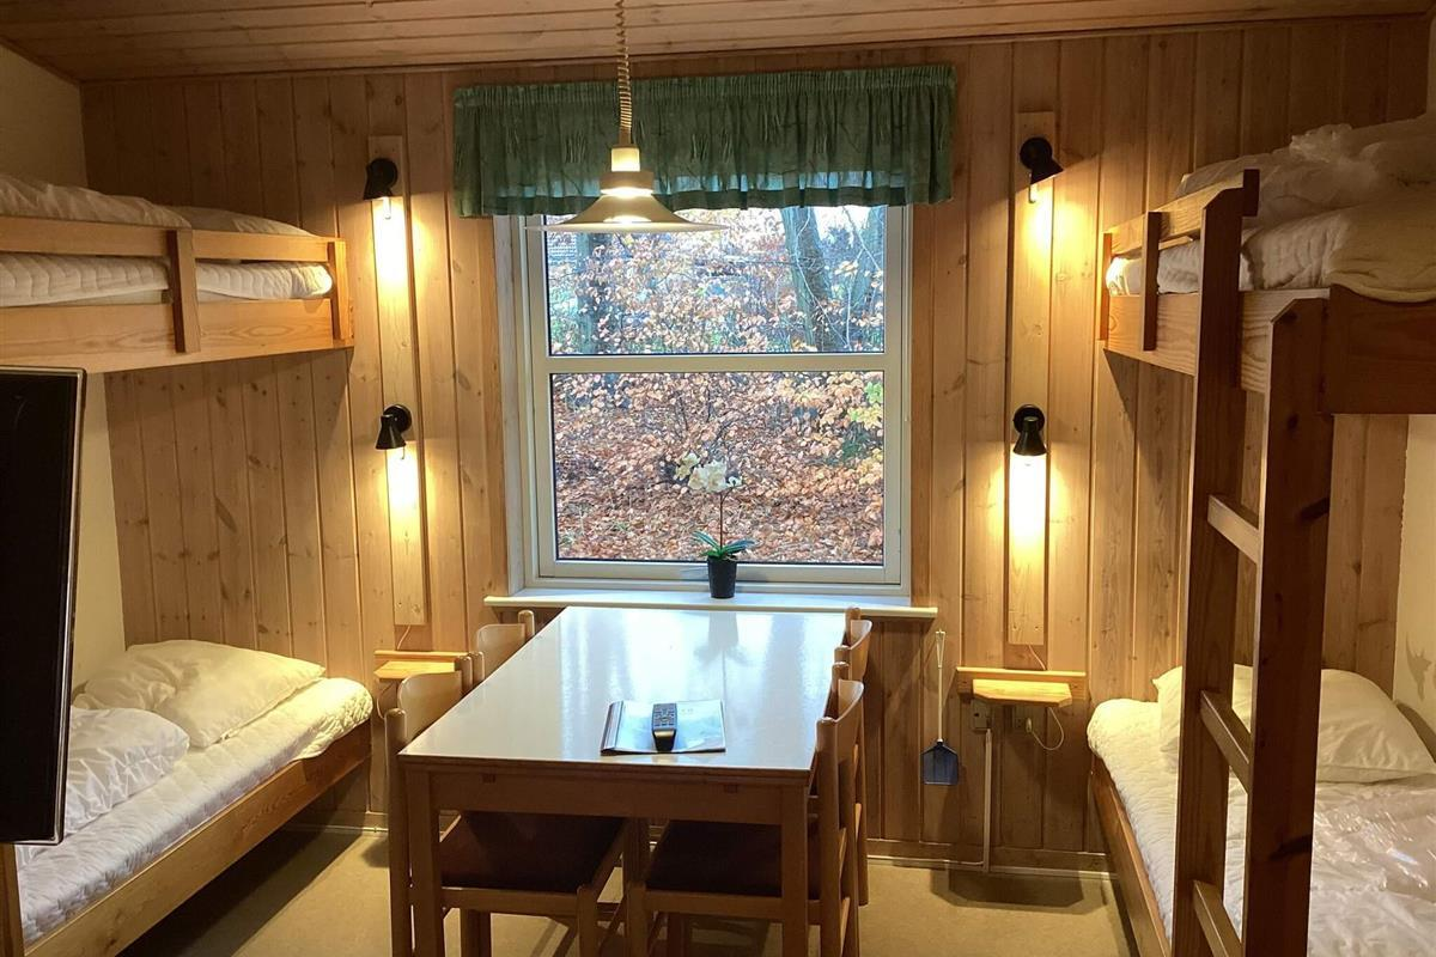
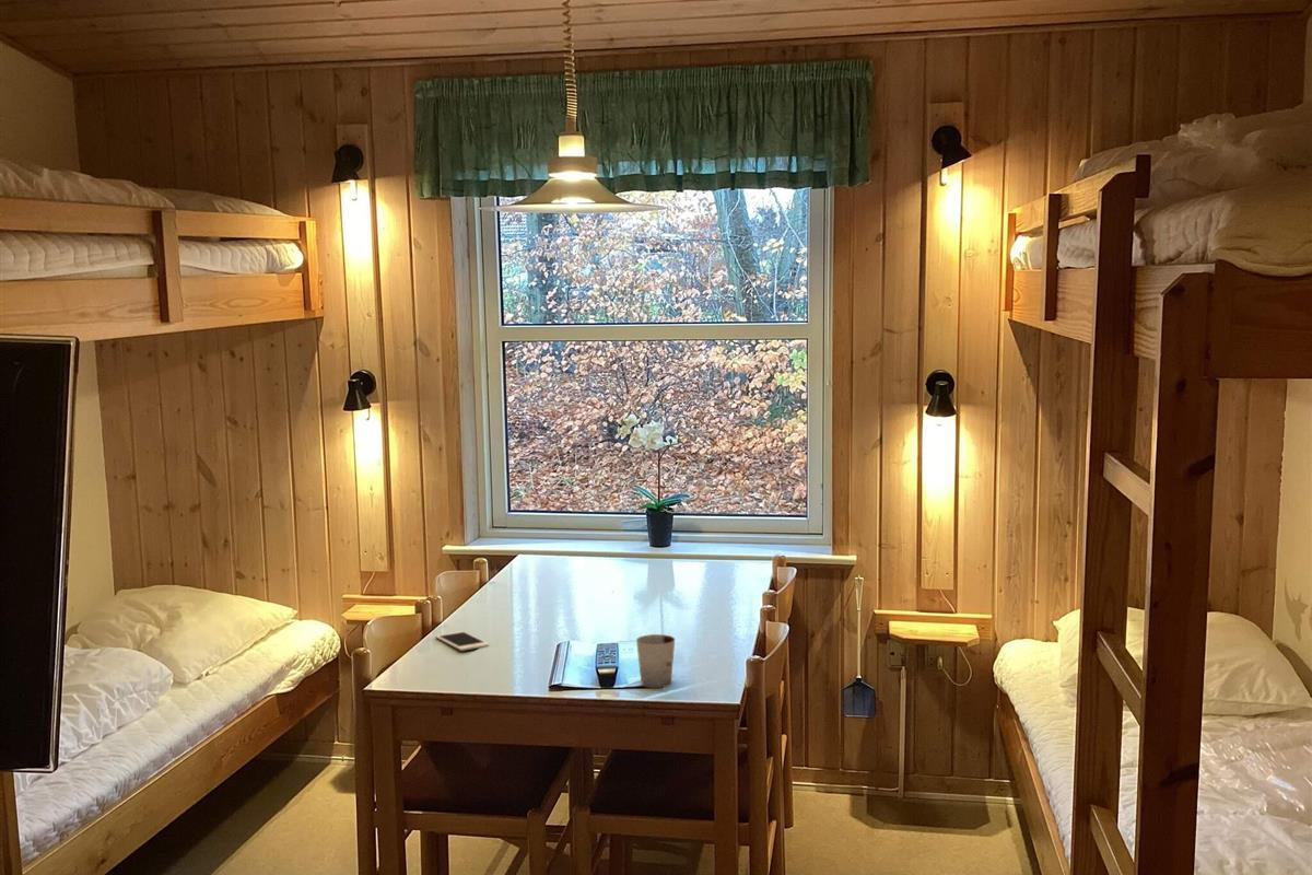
+ cell phone (461, 640)
+ cup (658, 660)
